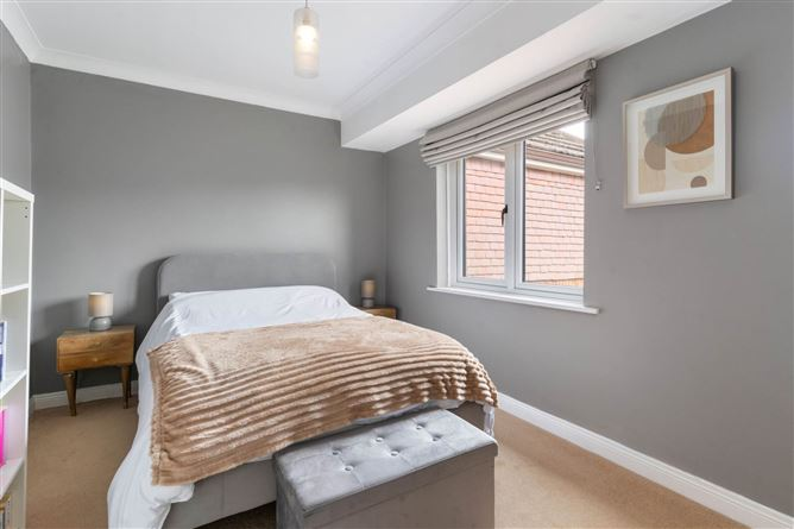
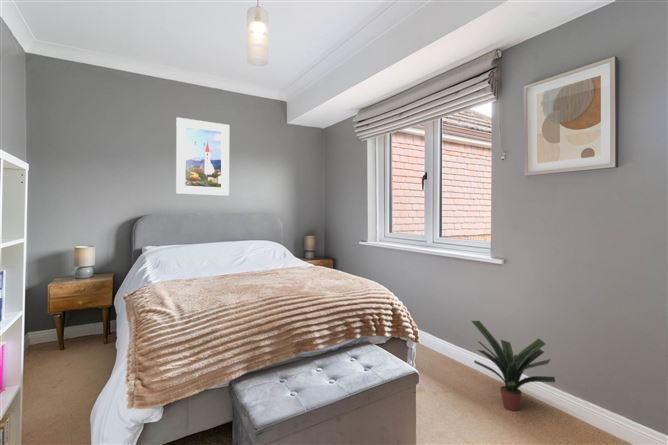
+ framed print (203, 158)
+ potted plant (507, 367)
